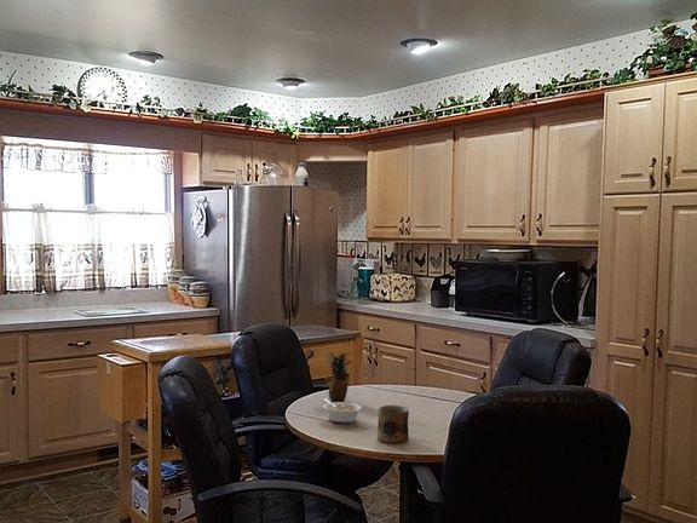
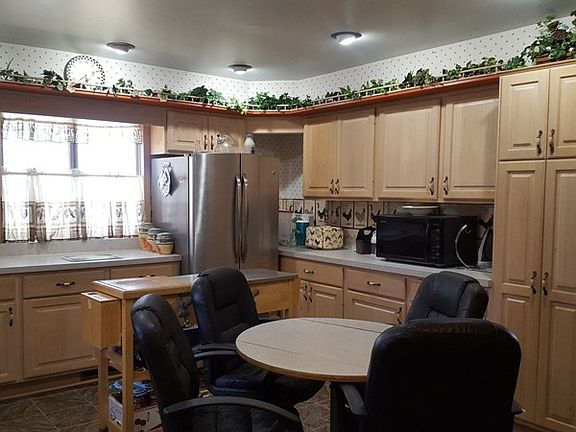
- mug (393, 423)
- fruit (335, 375)
- legume (340, 412)
